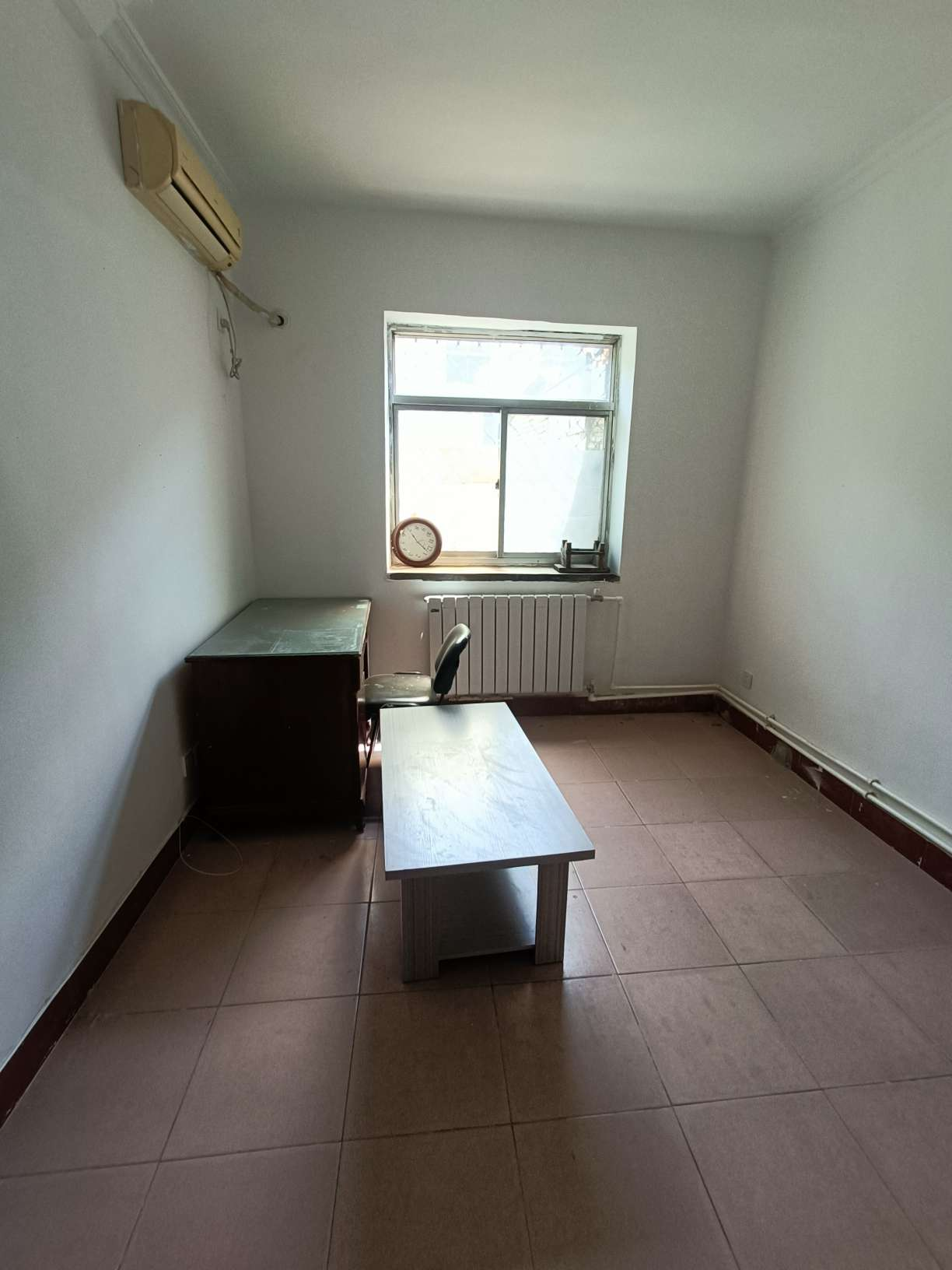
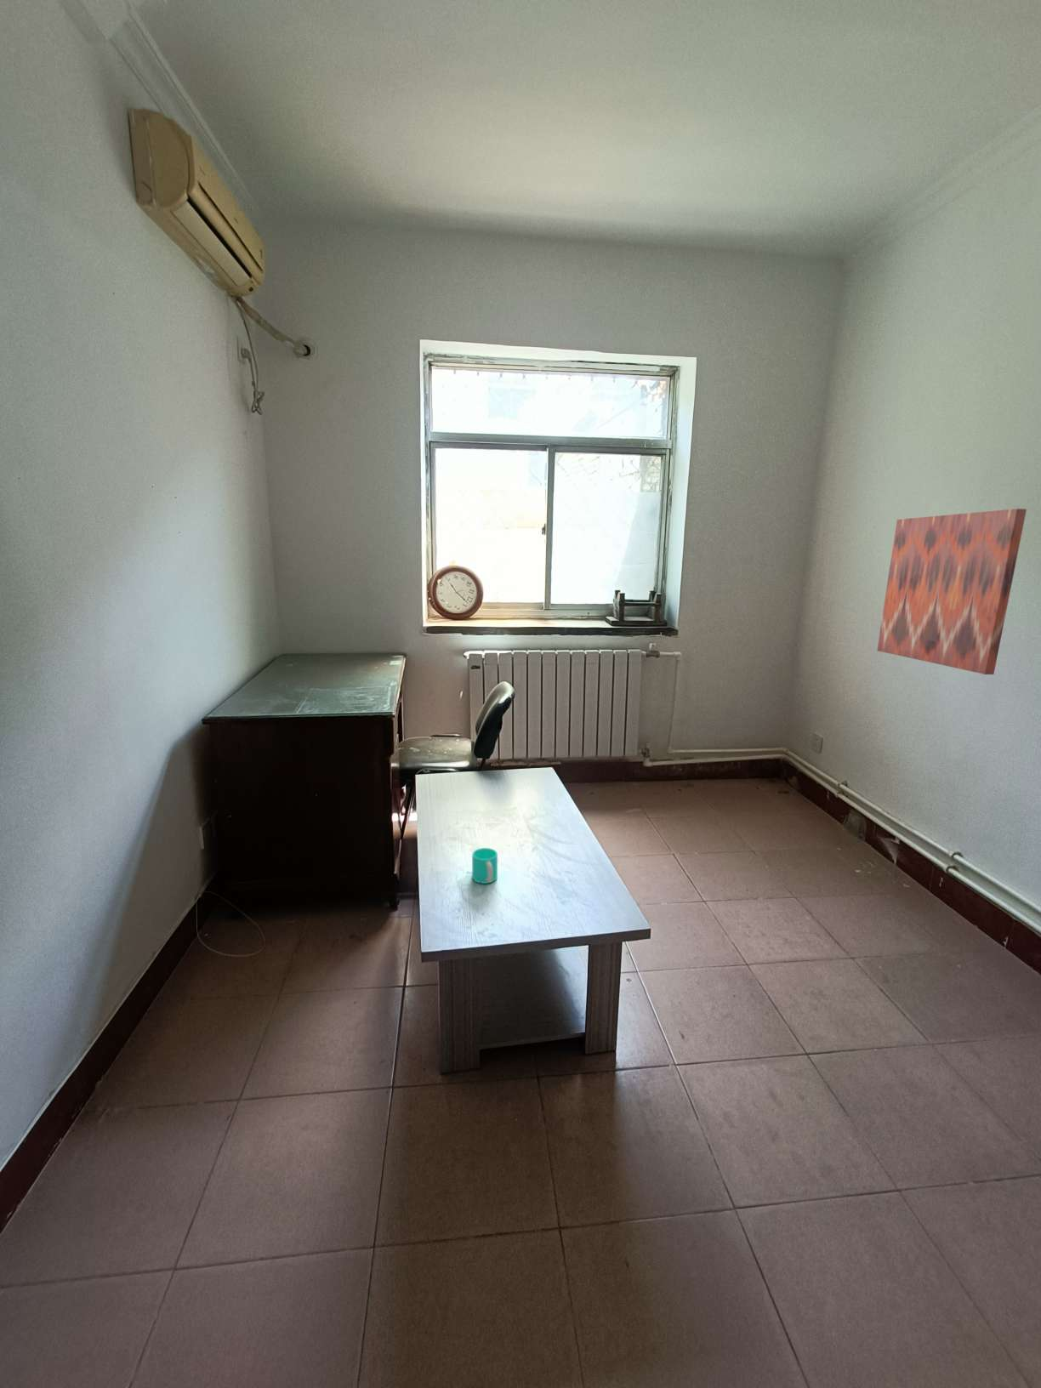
+ cup (486, 868)
+ wall art (940, 589)
